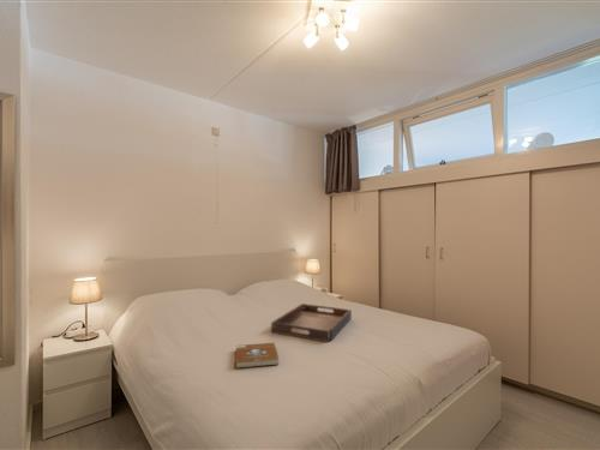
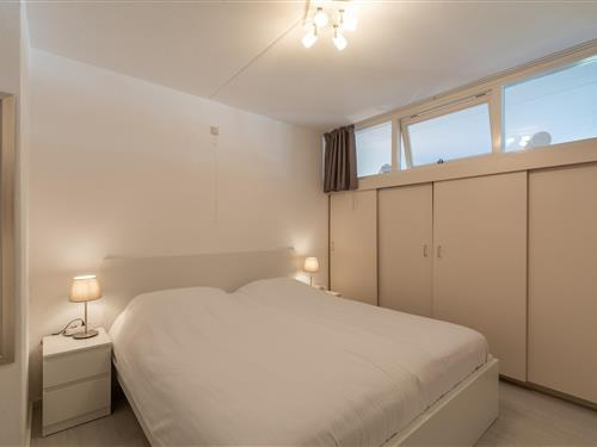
- serving tray (313, 319)
- book (256, 354)
